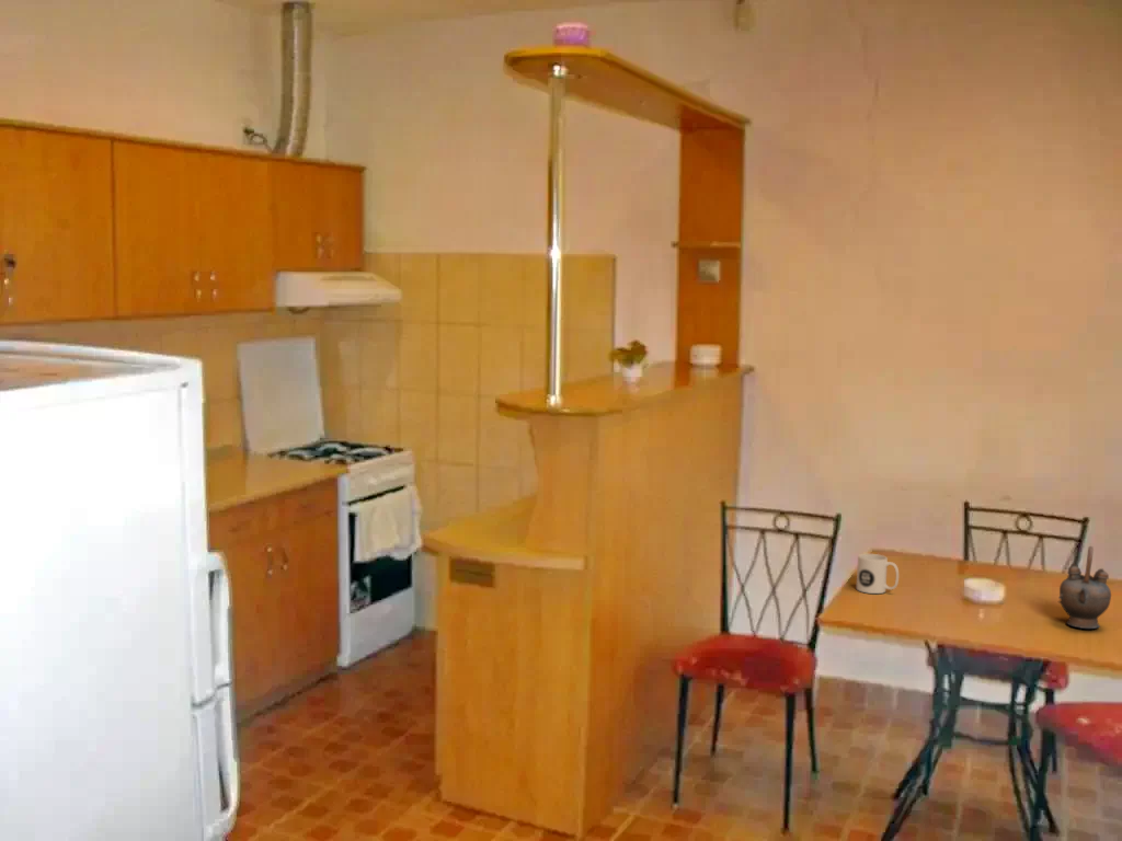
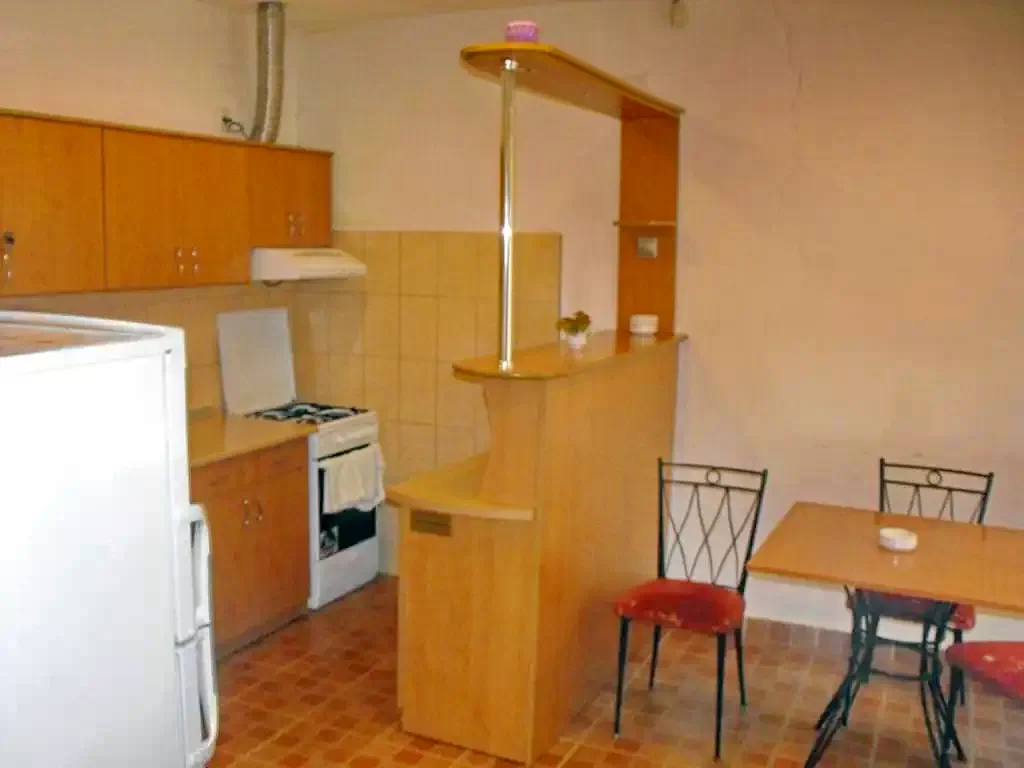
- teapot (1085, 587)
- mug (878, 574)
